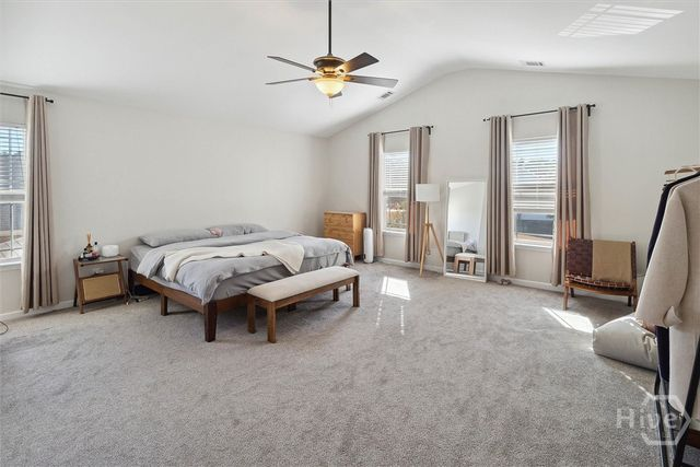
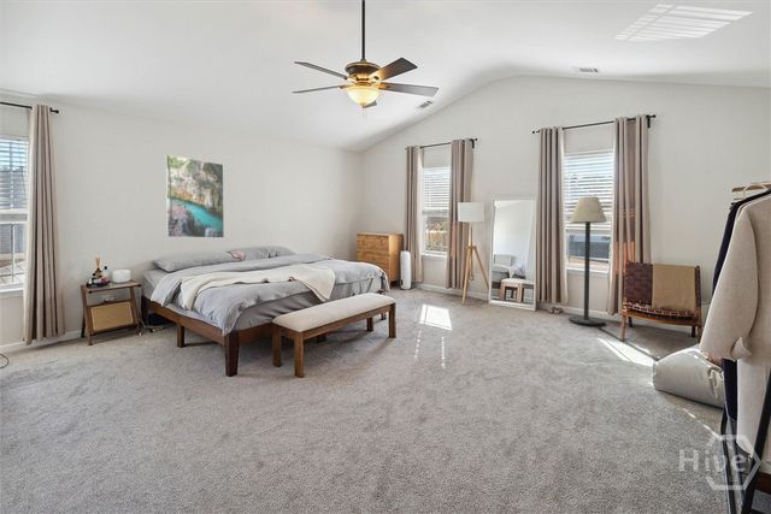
+ floor lamp (587, 259)
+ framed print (196, 199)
